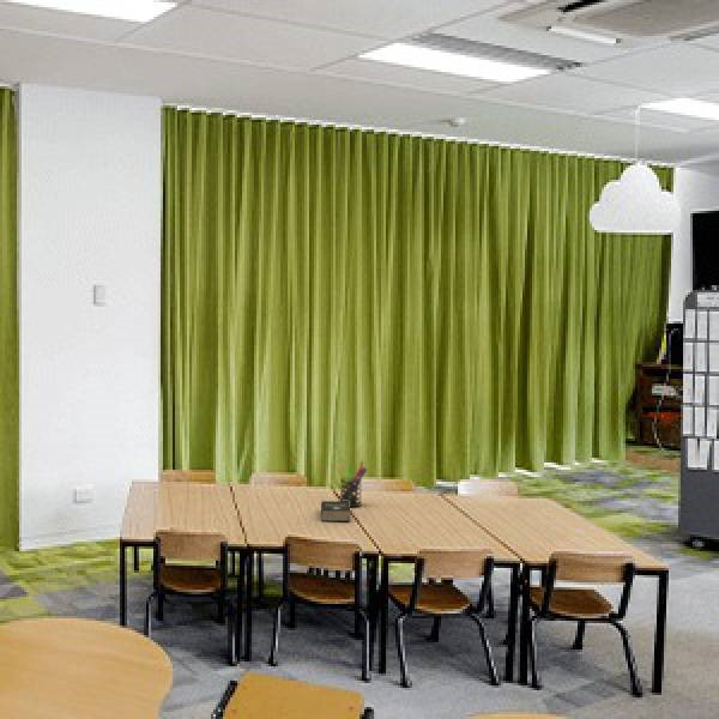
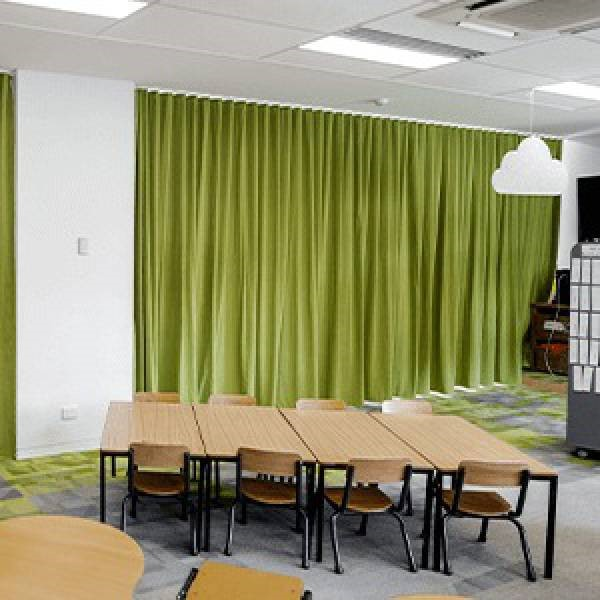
- pen holder (351, 482)
- book (334, 510)
